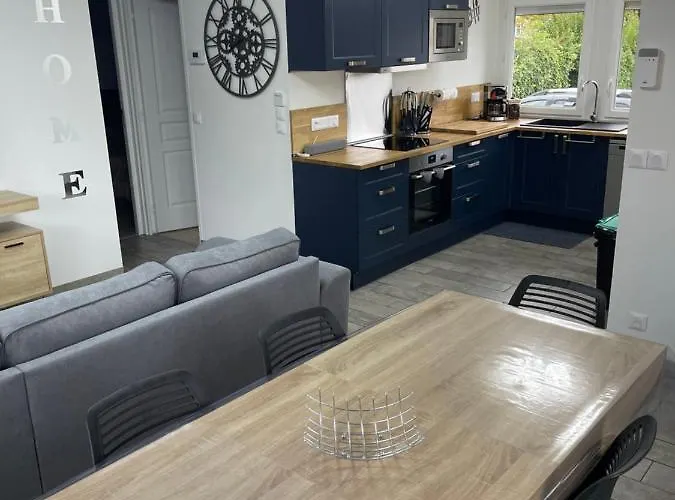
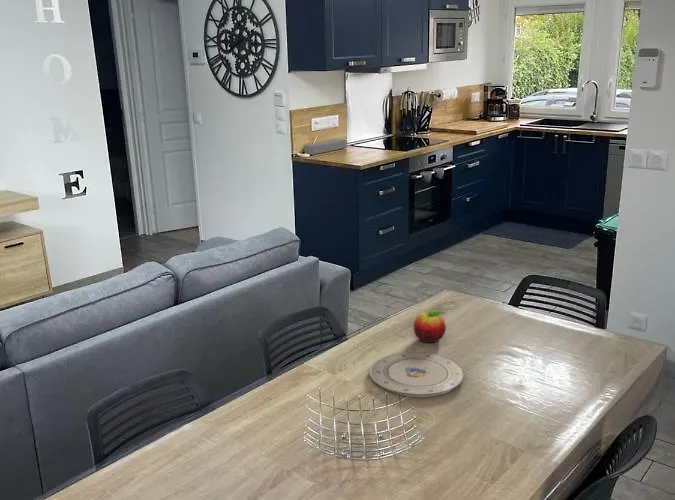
+ plate (416, 373)
+ fruit (429, 325)
